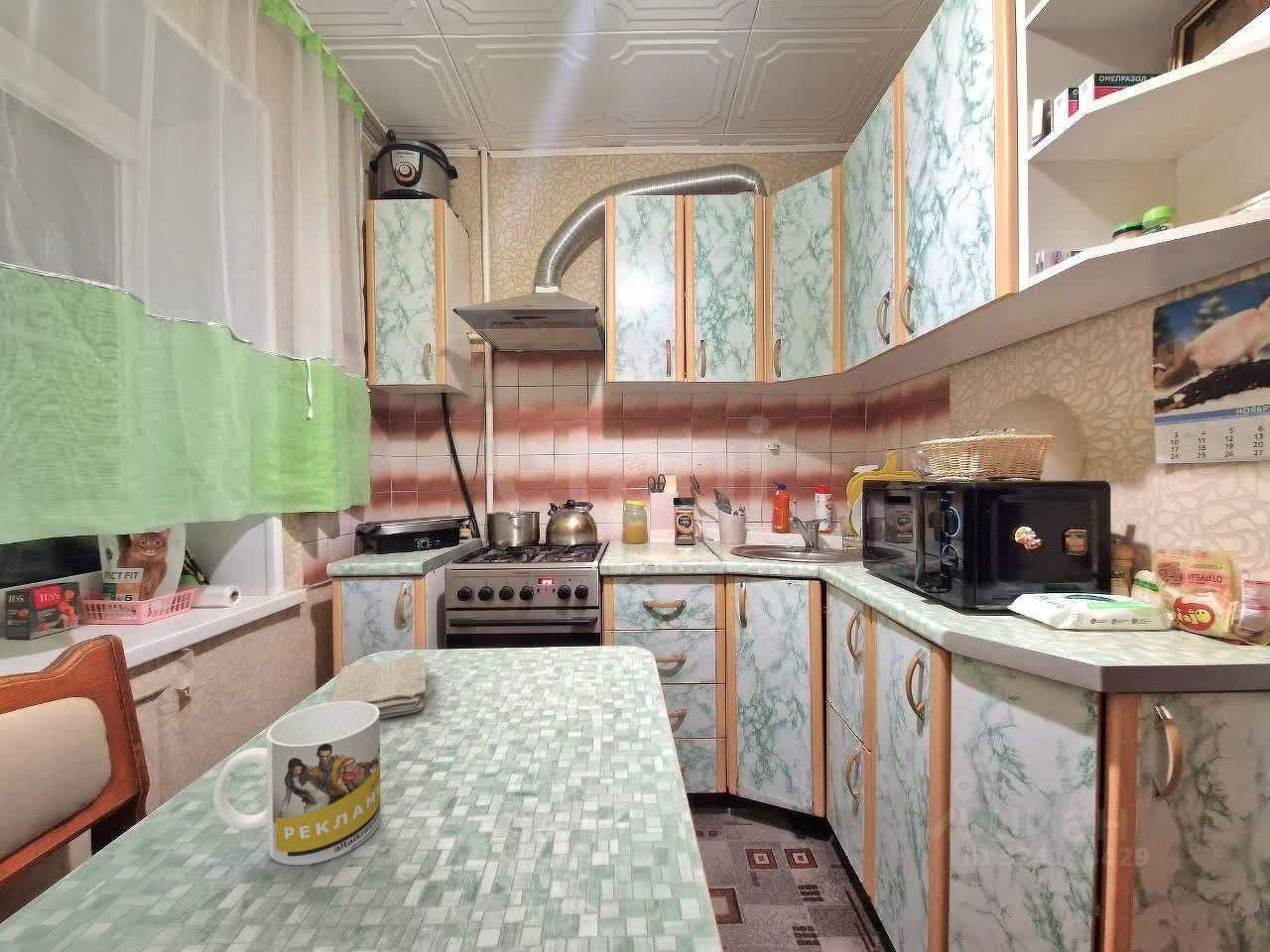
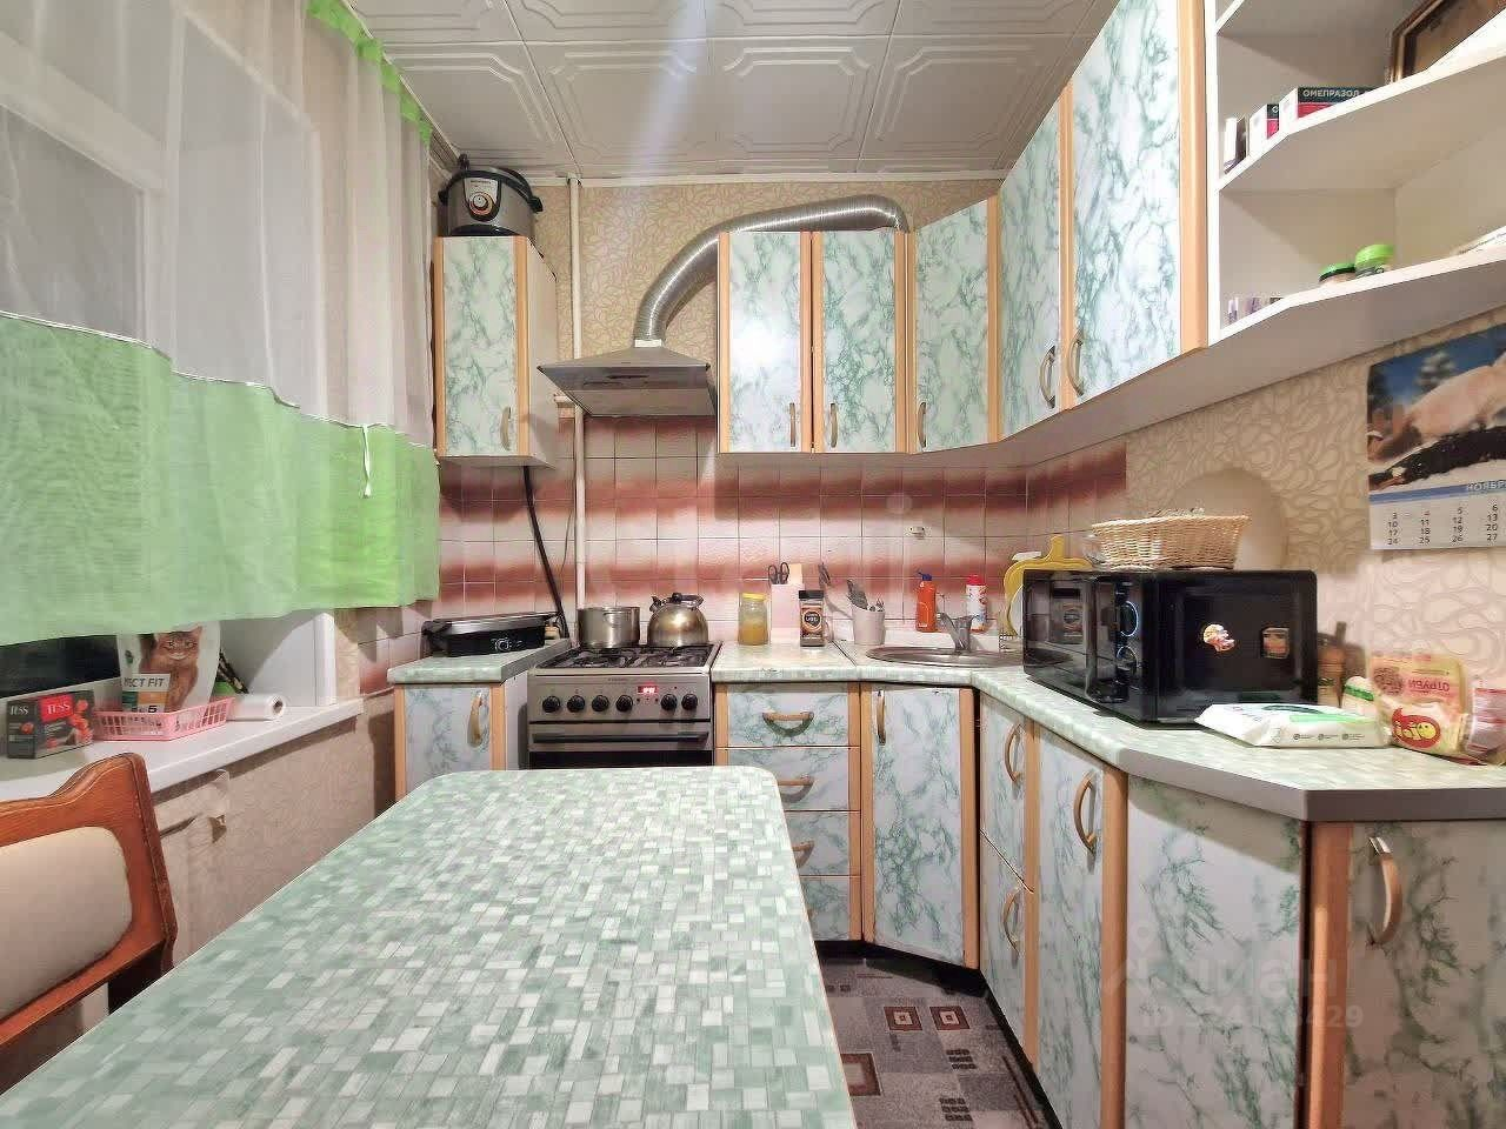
- mug (302, 778)
- washcloth (380, 684)
